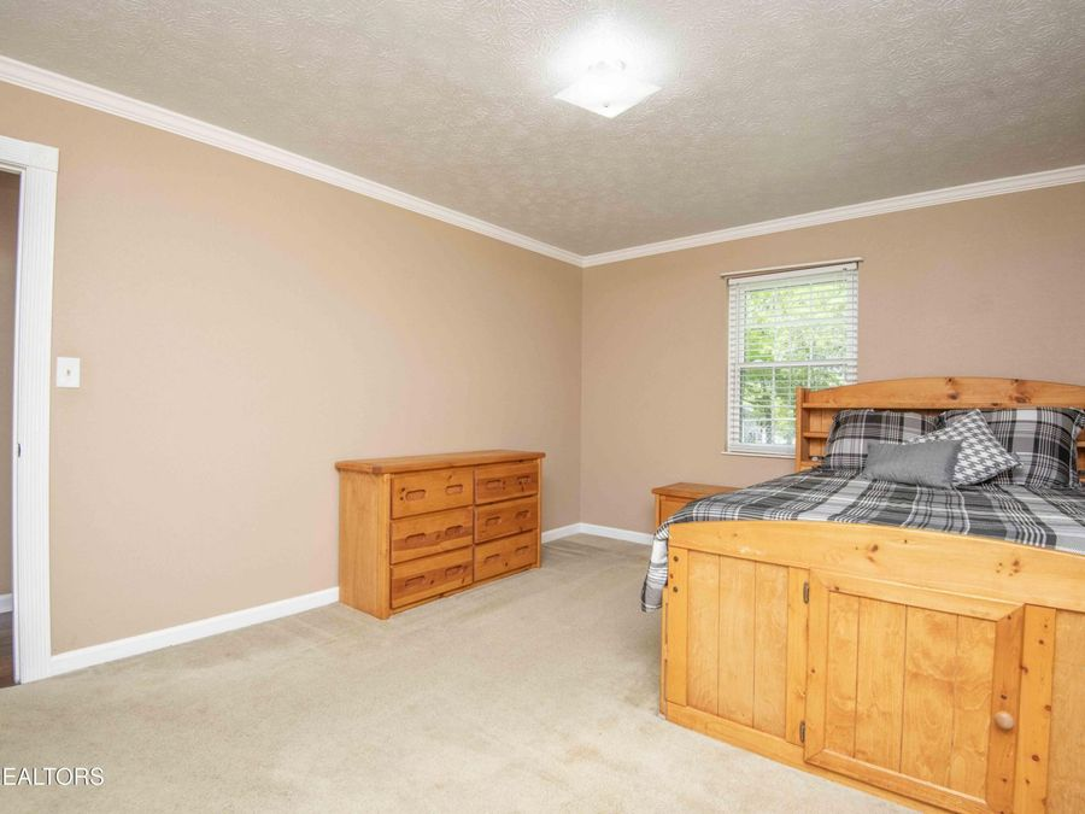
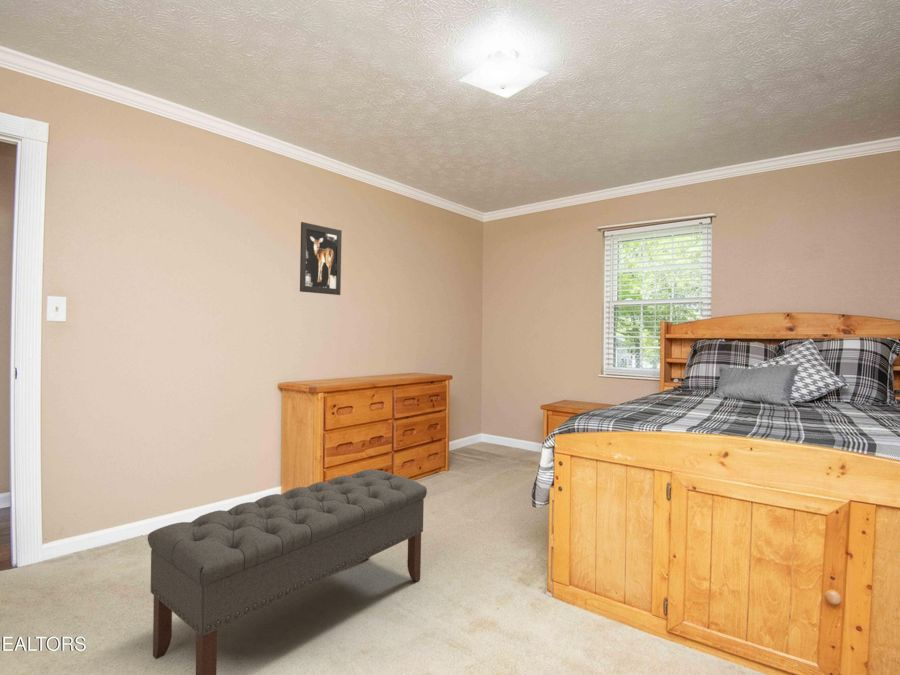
+ wall art (321, 259)
+ bench (306, 556)
